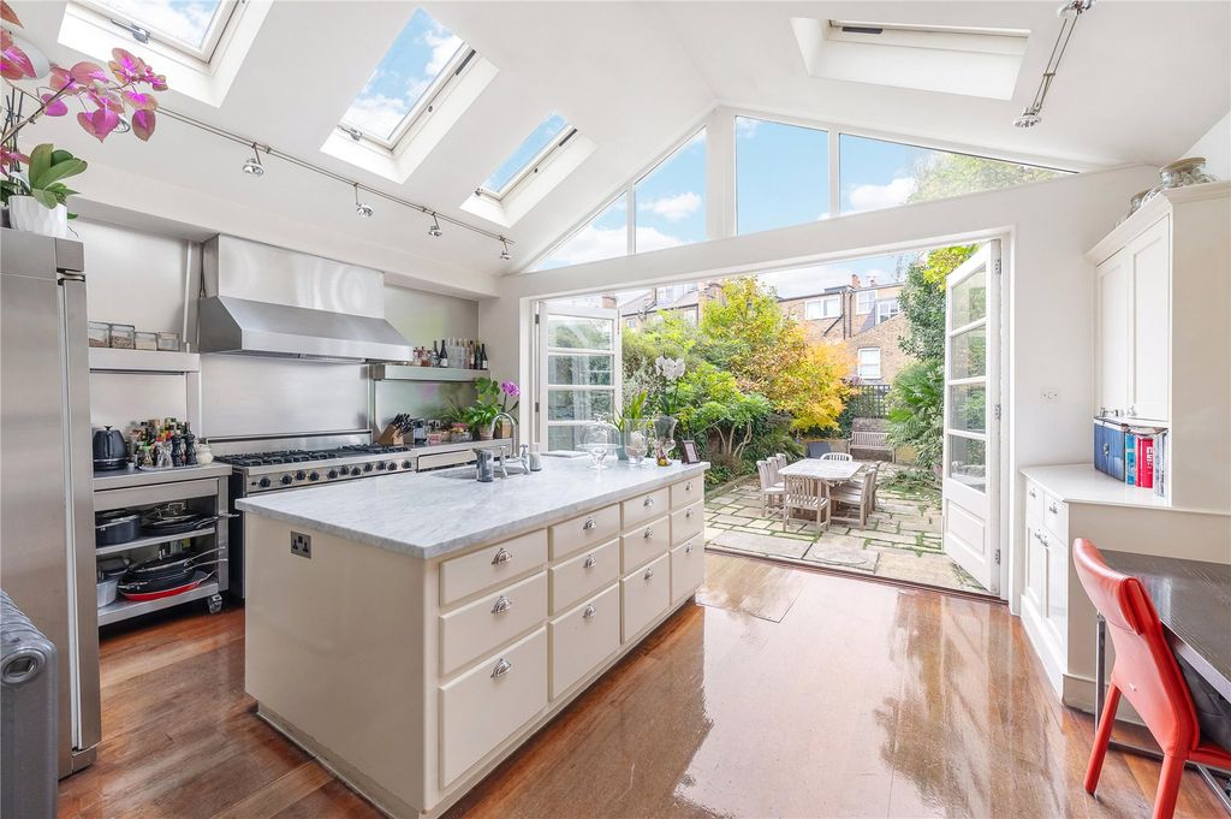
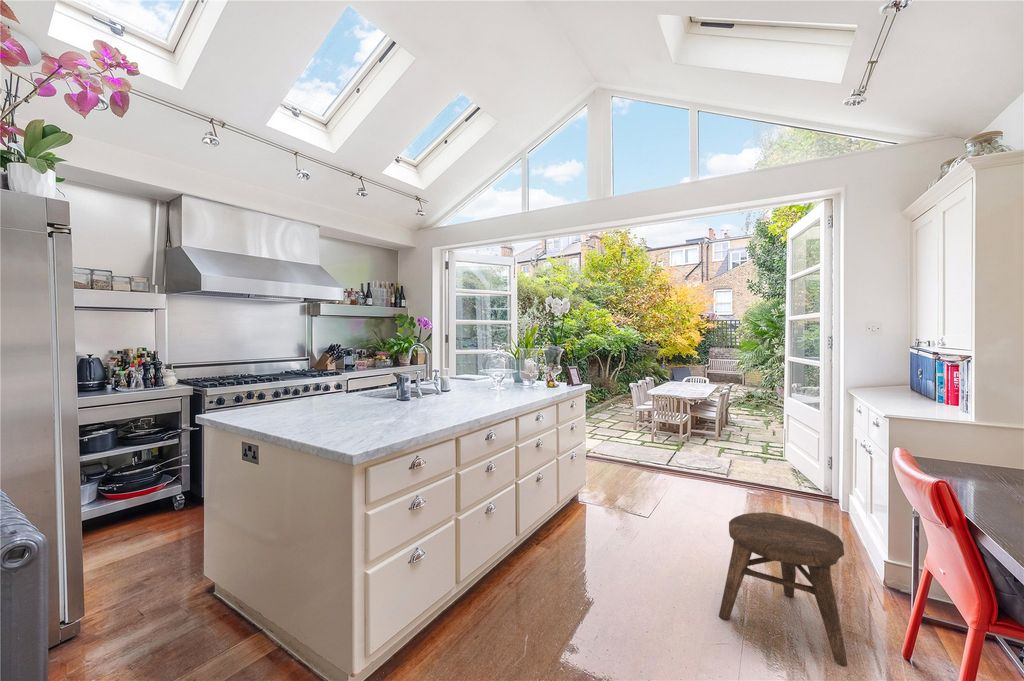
+ stool (777, 577)
